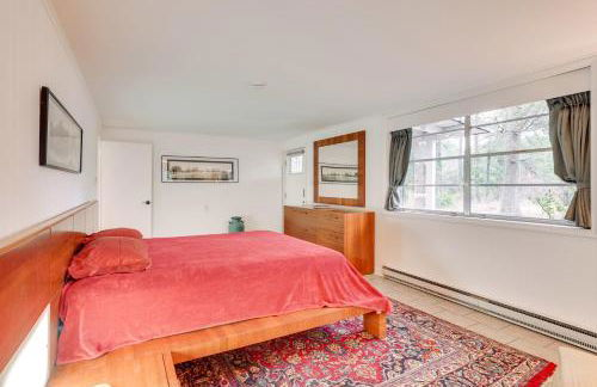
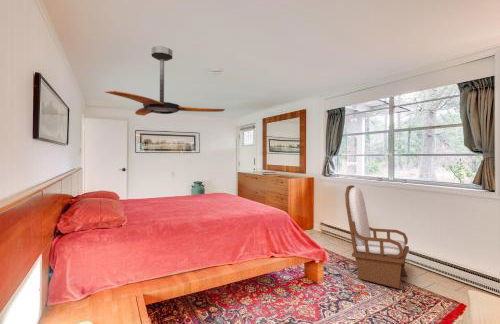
+ ceiling fan (163, 83)
+ armchair (375, 231)
